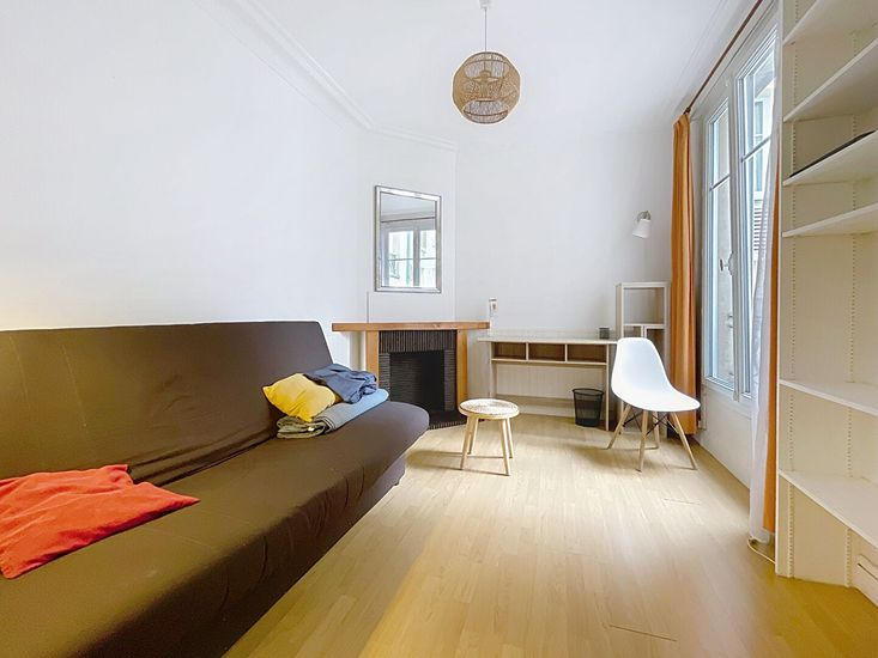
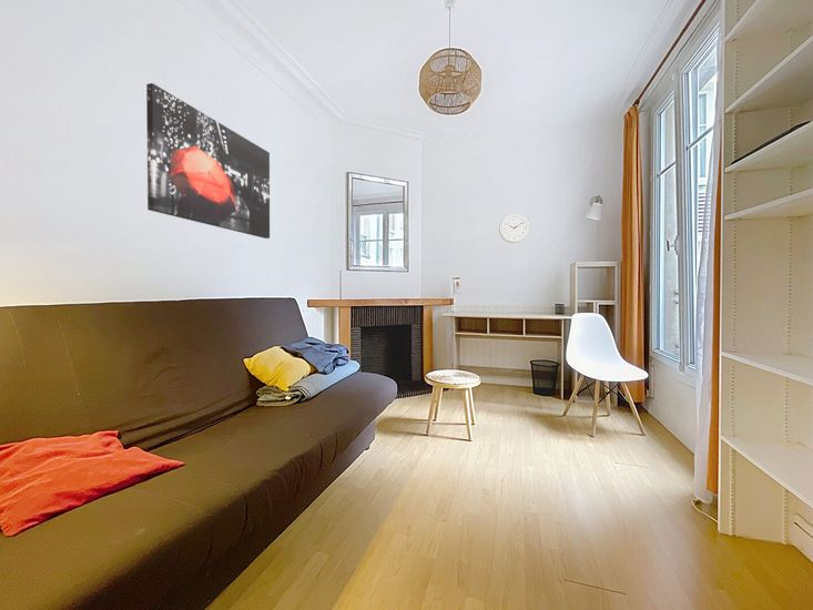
+ wall clock (514, 227)
+ wall art (220, 175)
